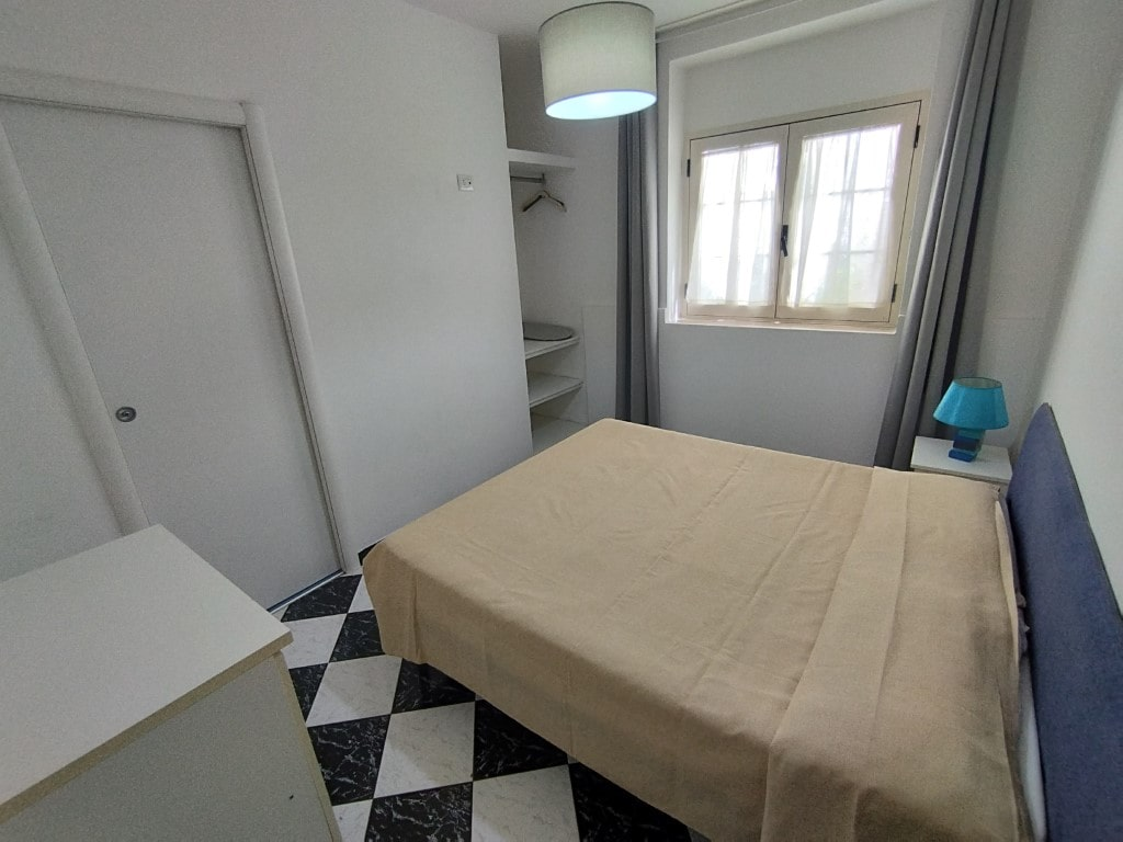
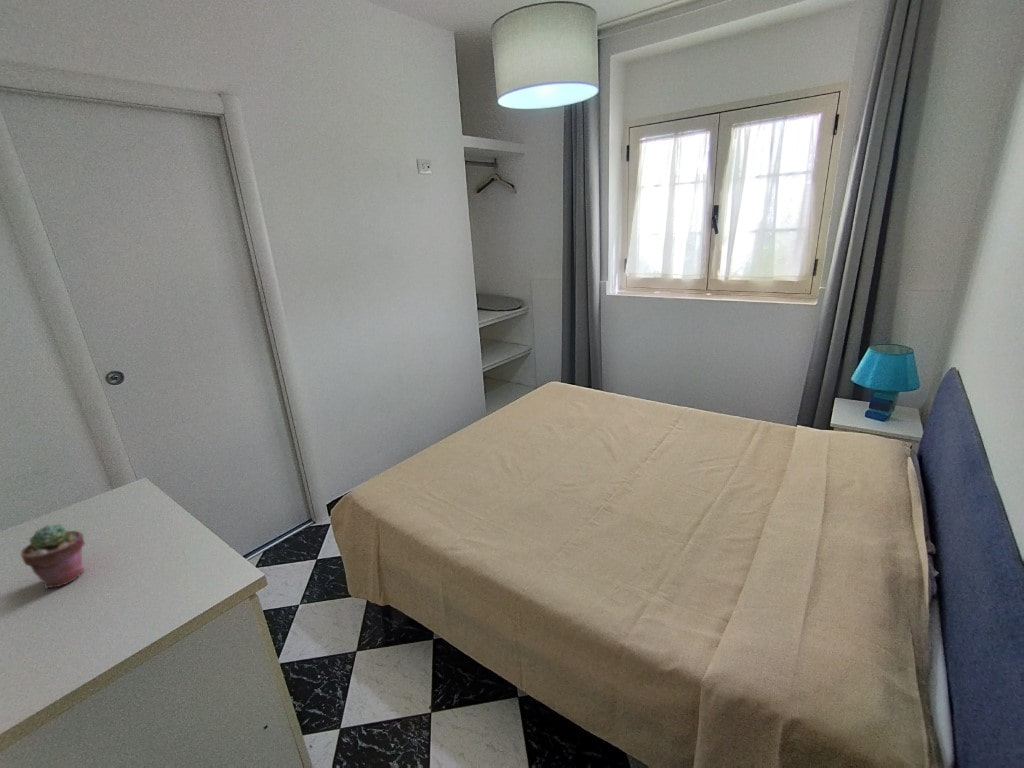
+ potted succulent (55, 553)
